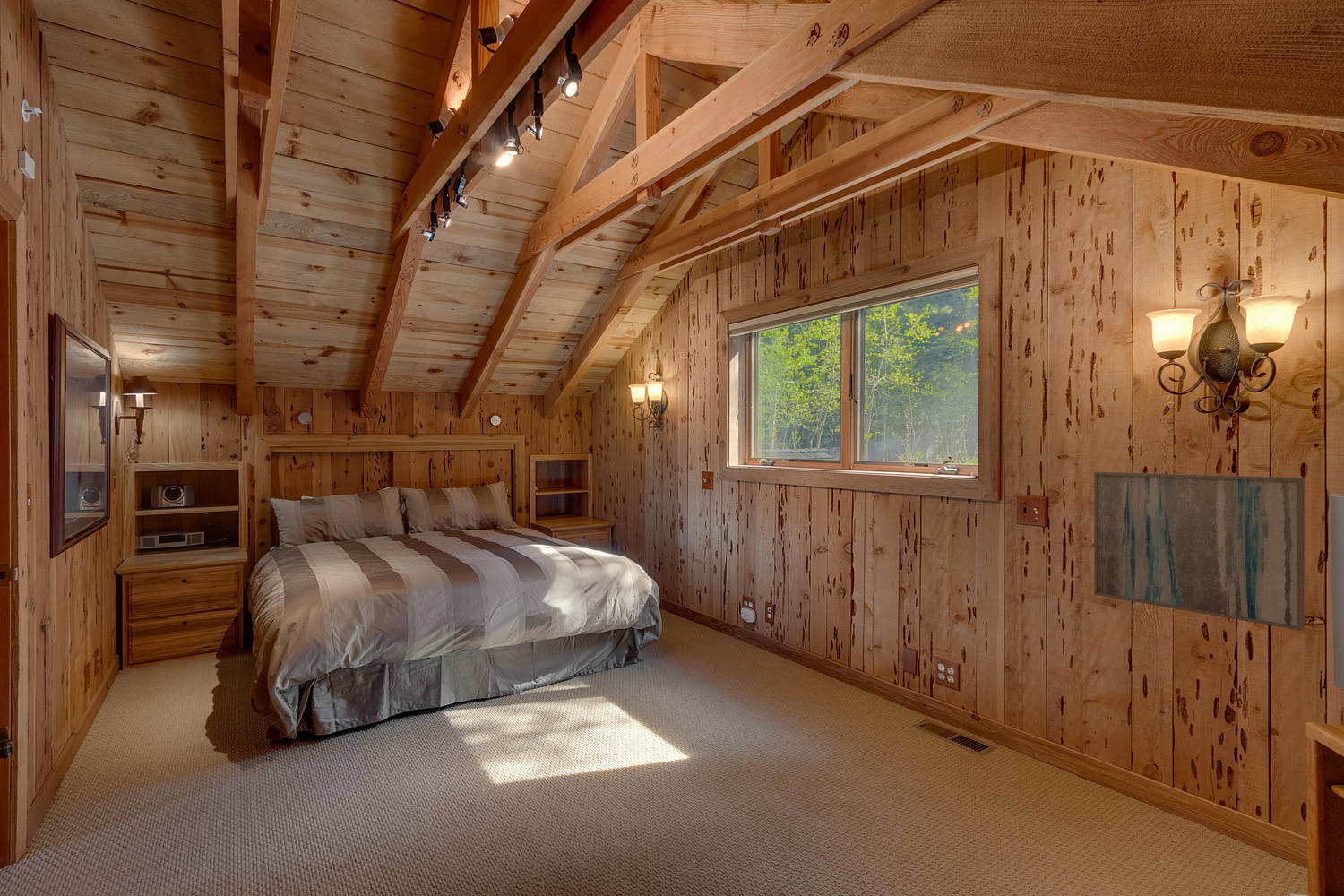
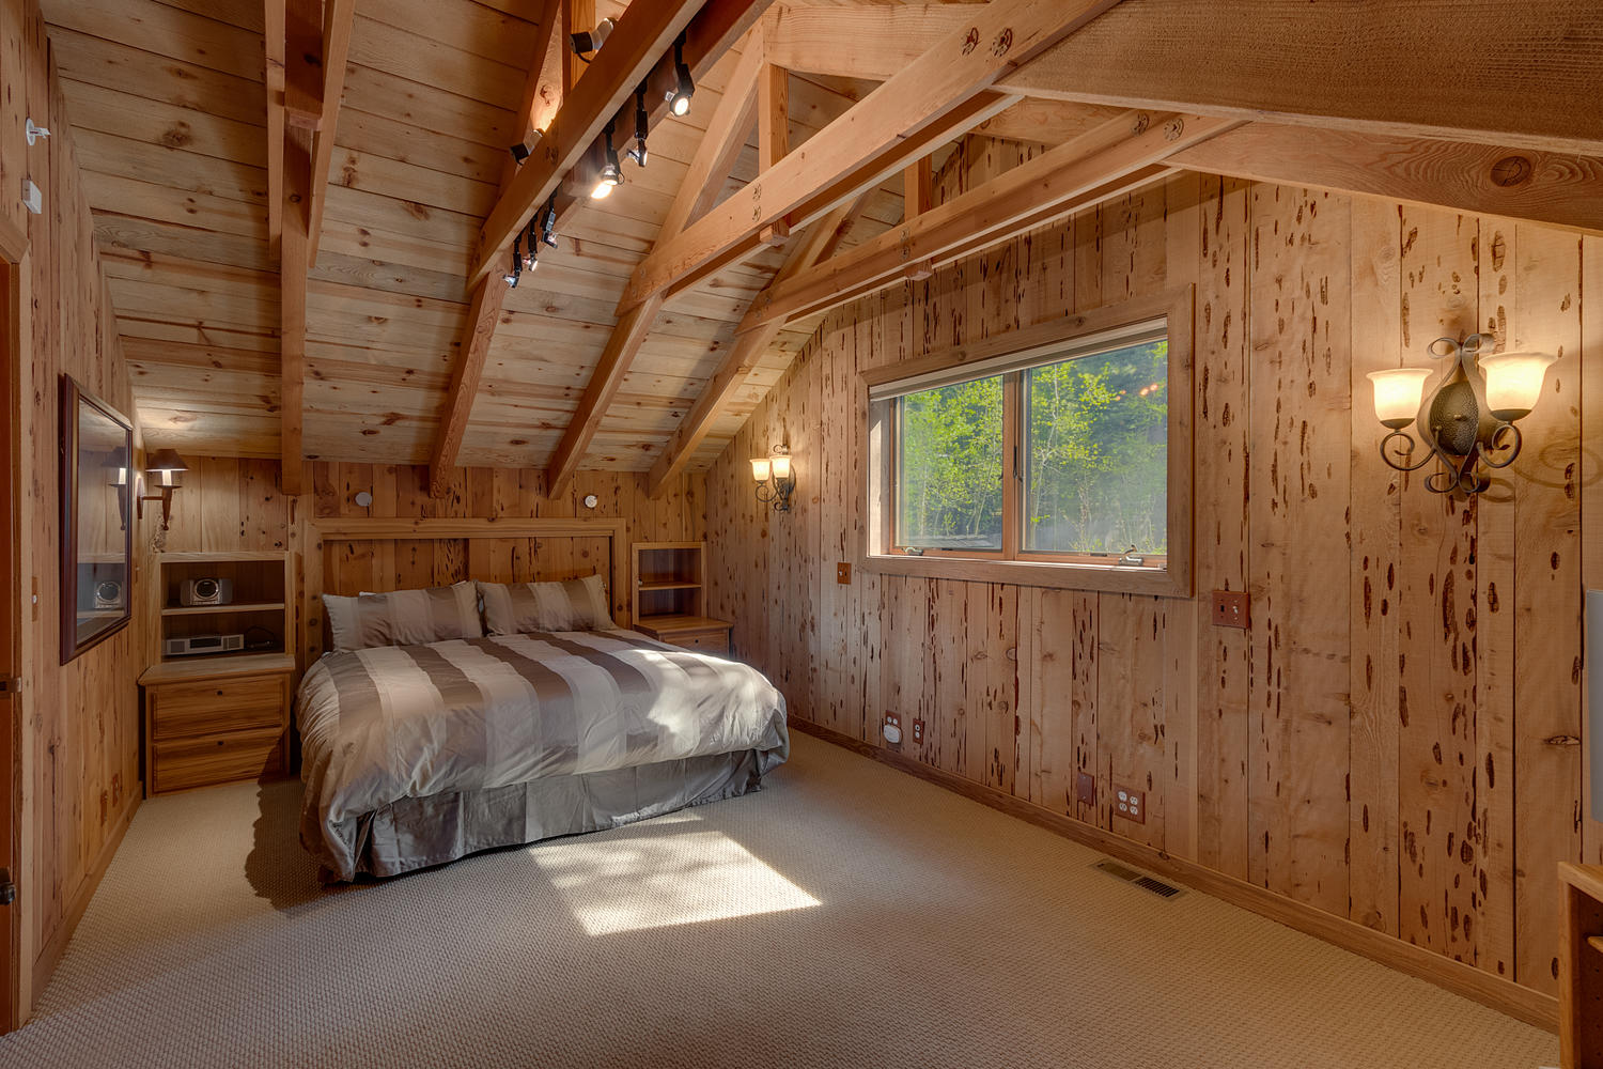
- wall art (1188, 542)
